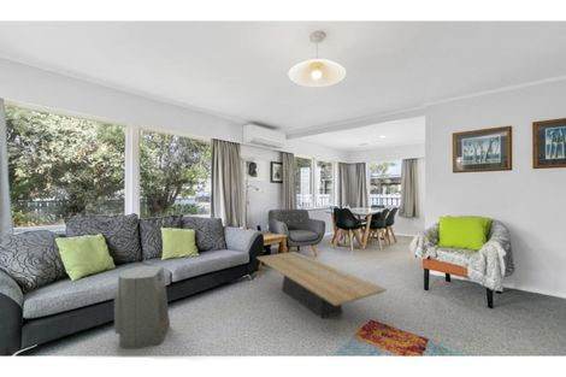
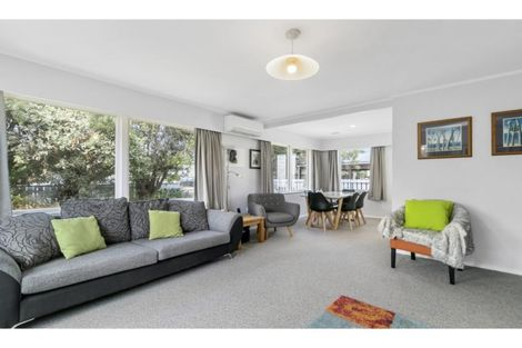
- fan (141, 304)
- coffee table (308, 284)
